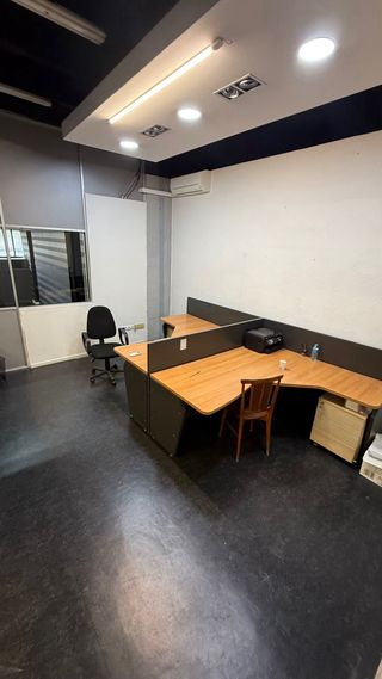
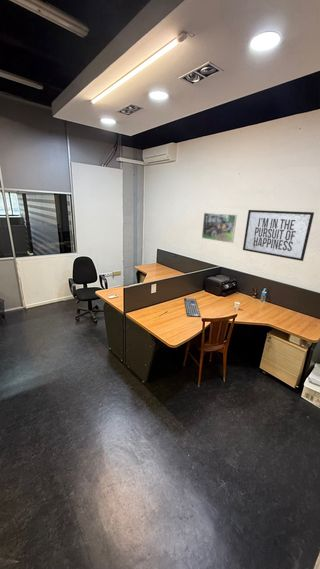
+ mirror (273, 233)
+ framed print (218, 227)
+ keyboard (191, 306)
